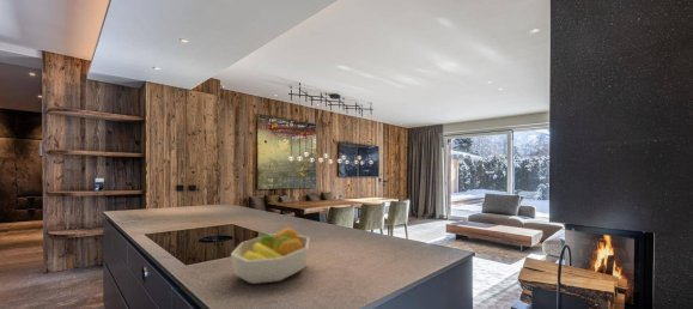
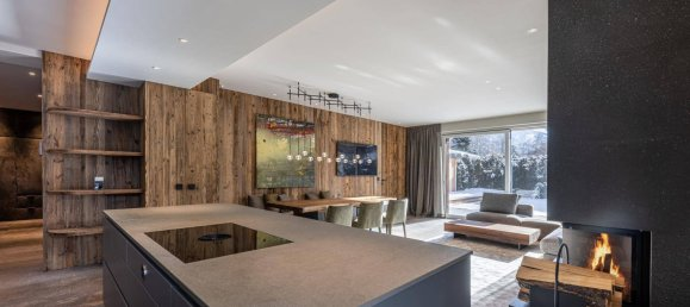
- fruit bowl (273, 252)
